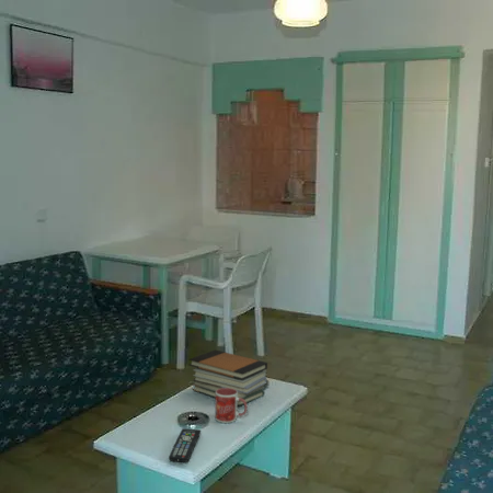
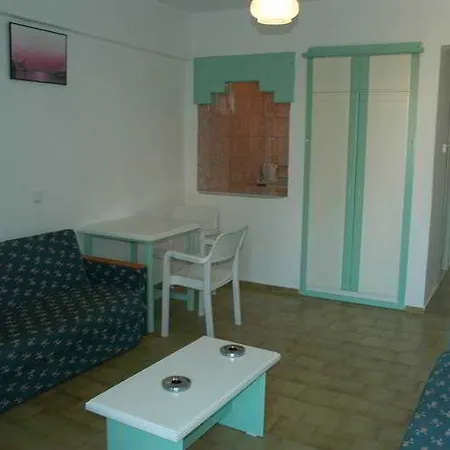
- remote control (185, 444)
- book stack (228, 377)
- mug (230, 405)
